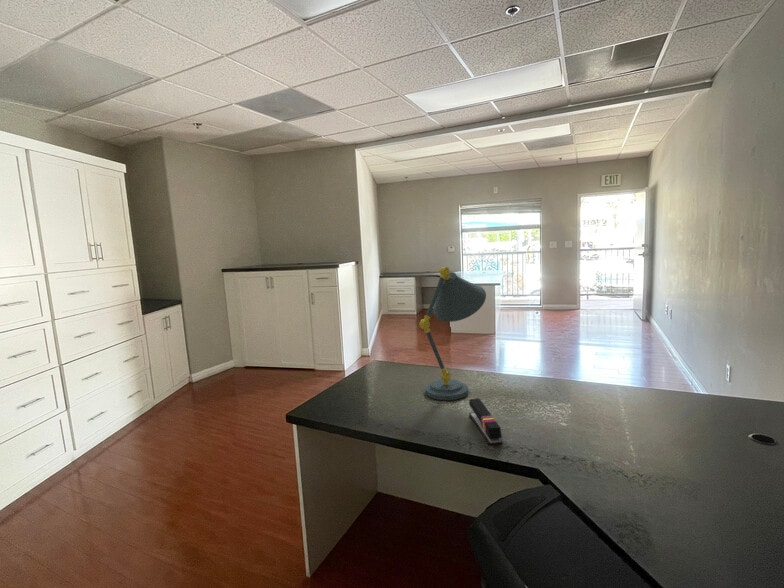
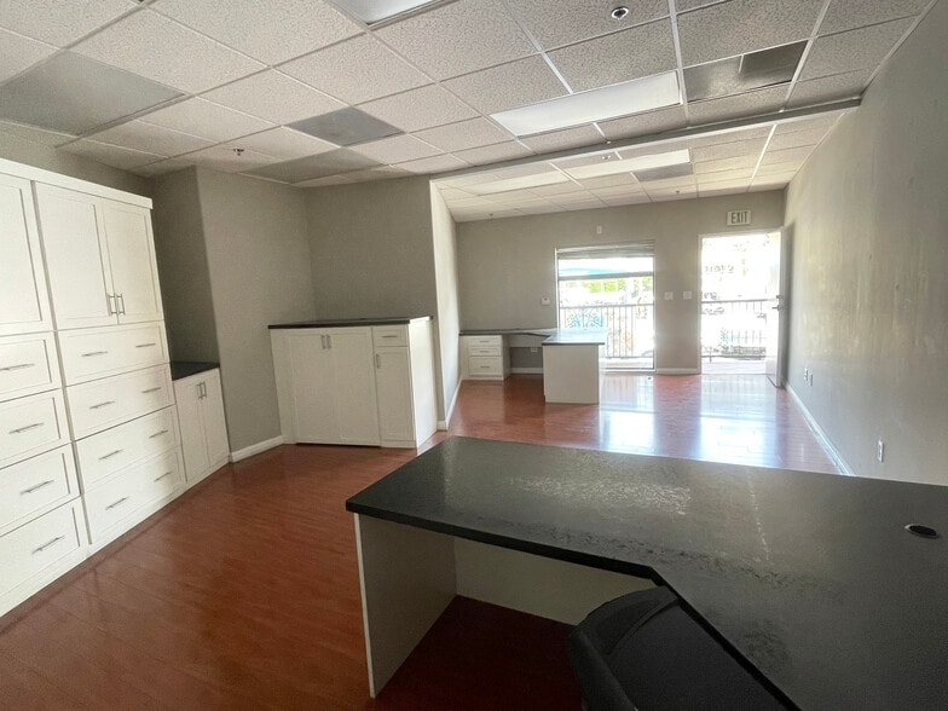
- stapler (484, 419)
- desk lamp (449, 321)
